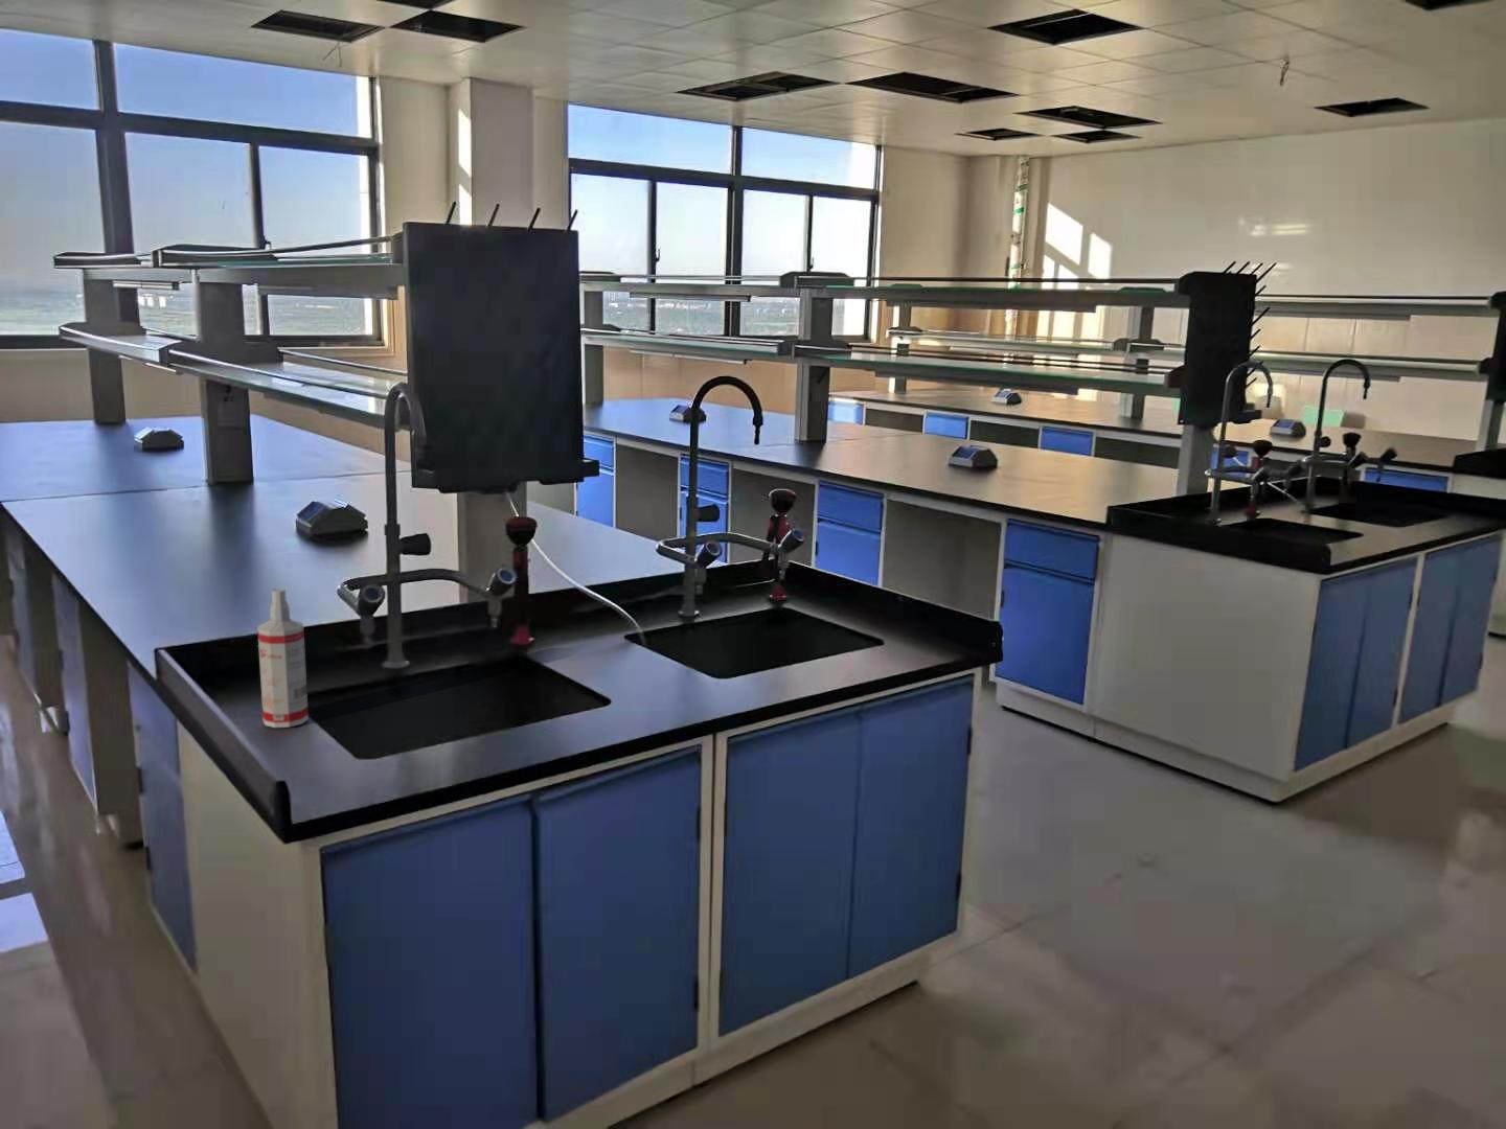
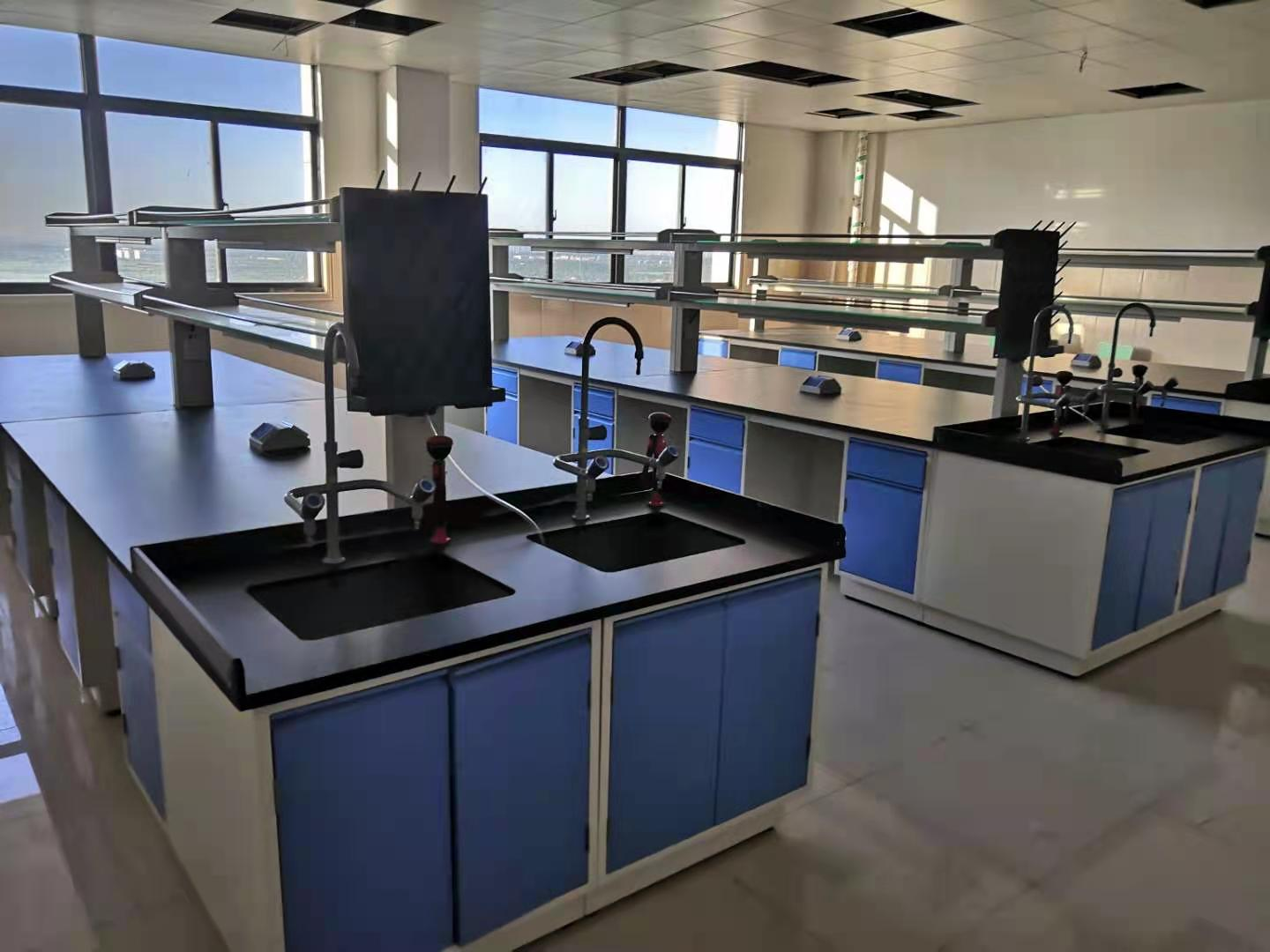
- spray bottle (281, 656)
